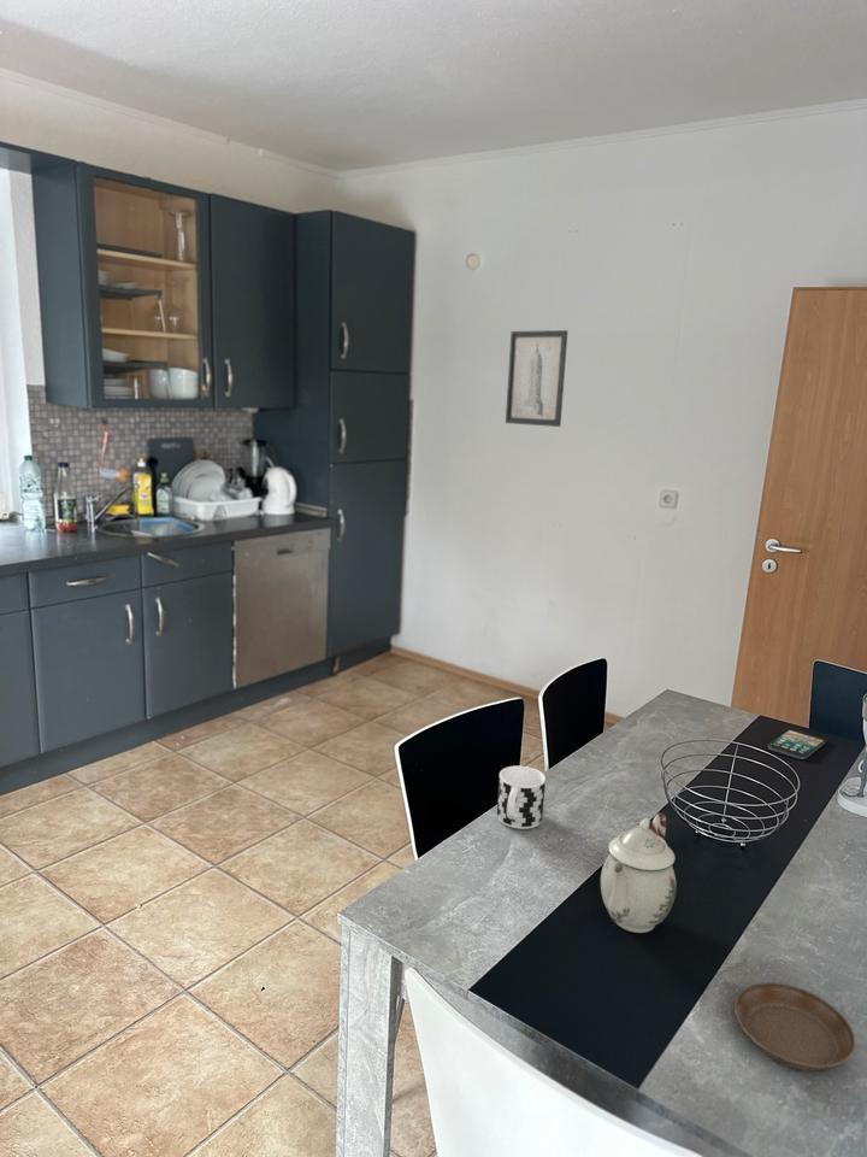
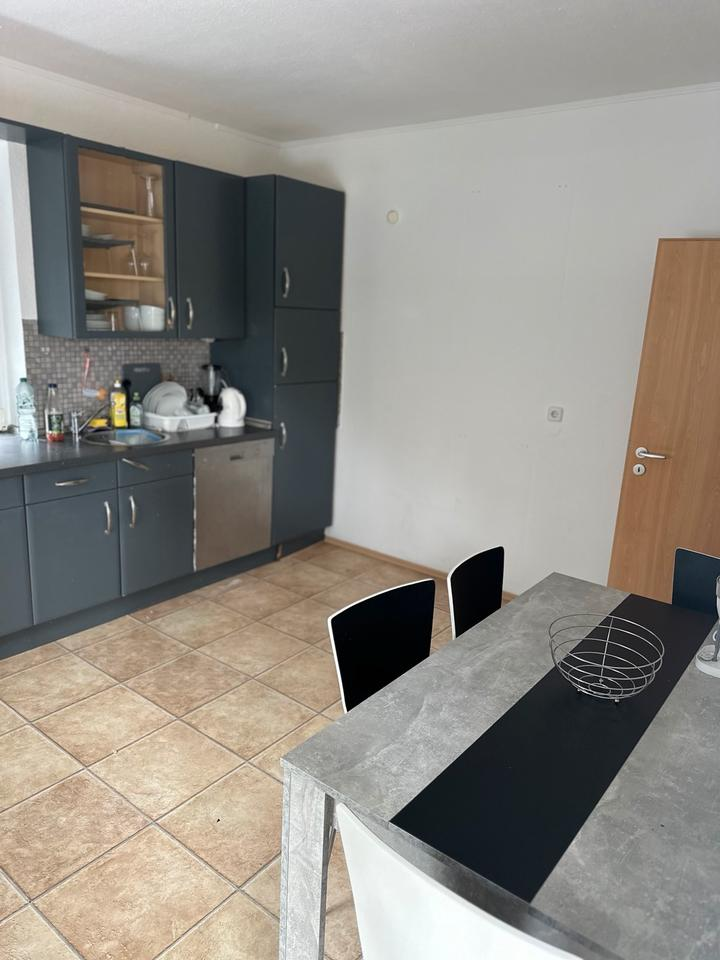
- wall art (535, 378)
- teapot (638, 870)
- cup (518, 800)
- saucer (791, 1029)
- smartphone (796, 744)
